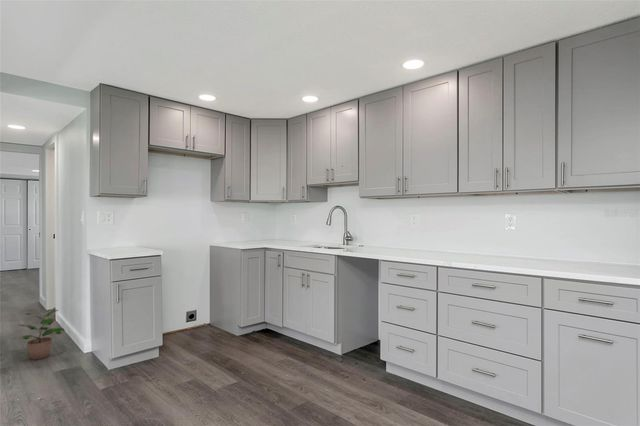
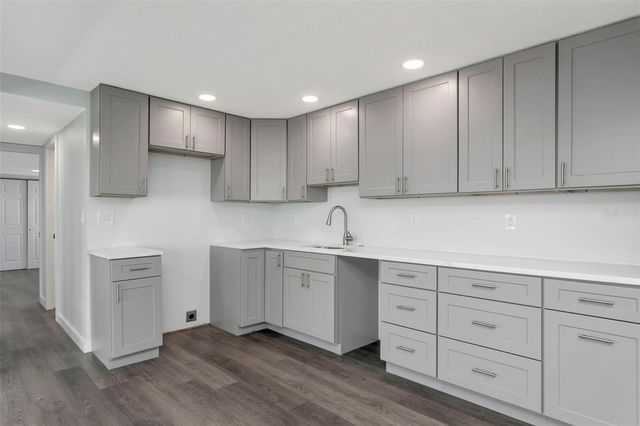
- potted plant (40, 333)
